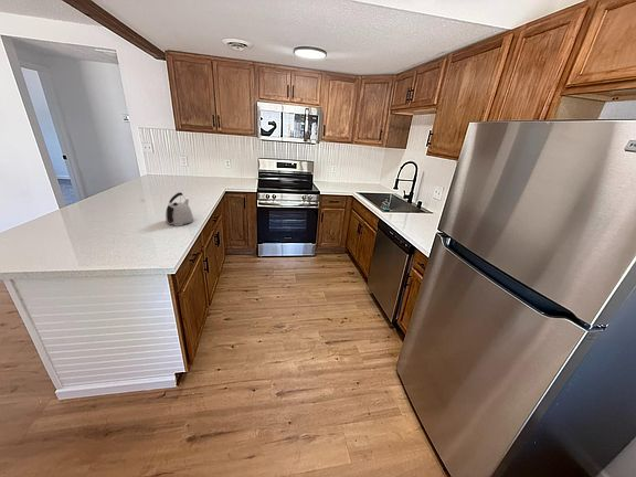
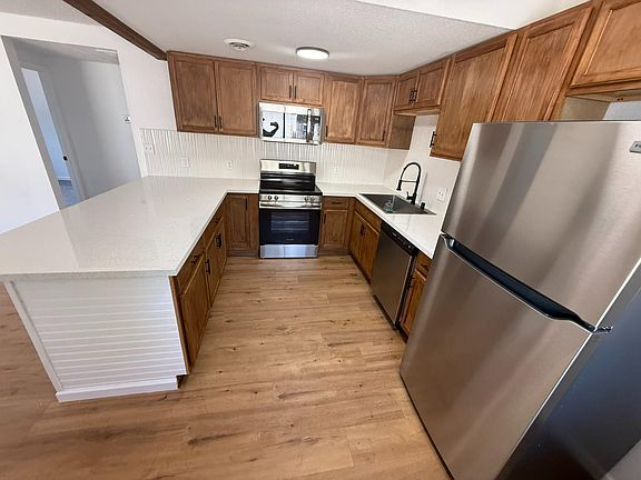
- kettle (178, 208)
